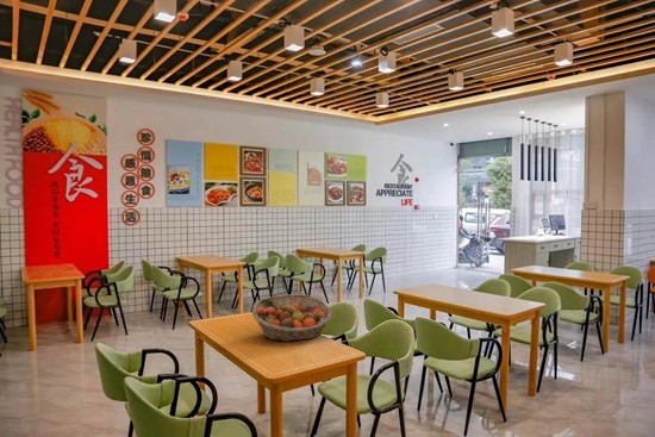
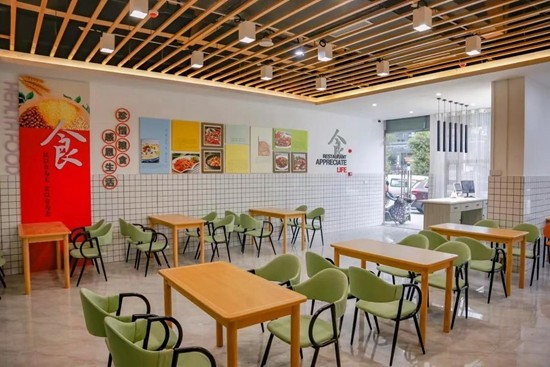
- fruit basket (292, 317)
